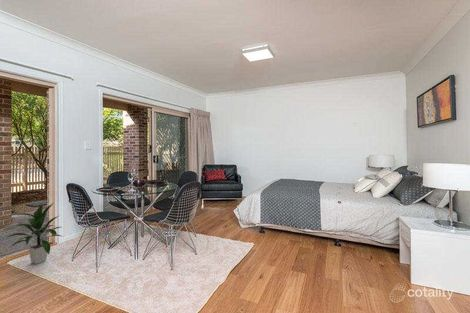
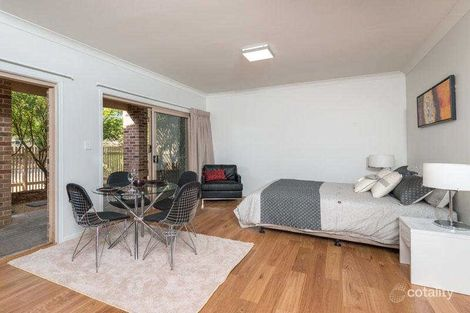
- indoor plant (38, 233)
